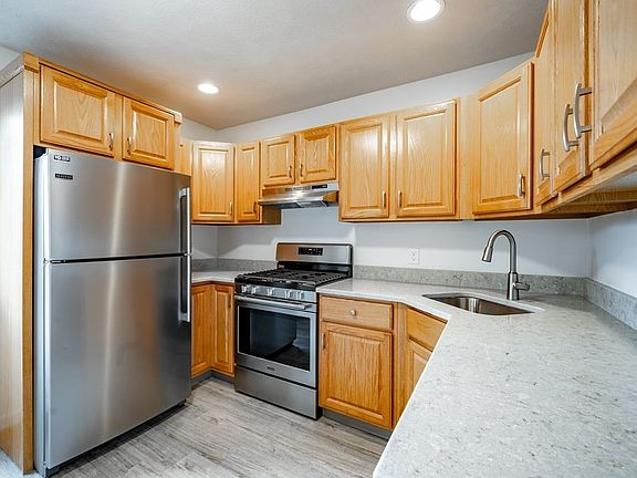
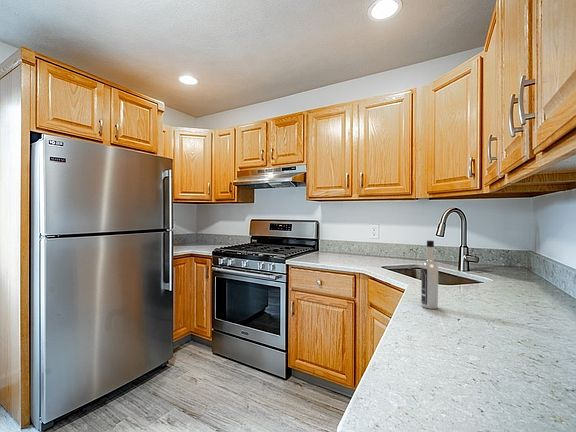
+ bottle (429, 273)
